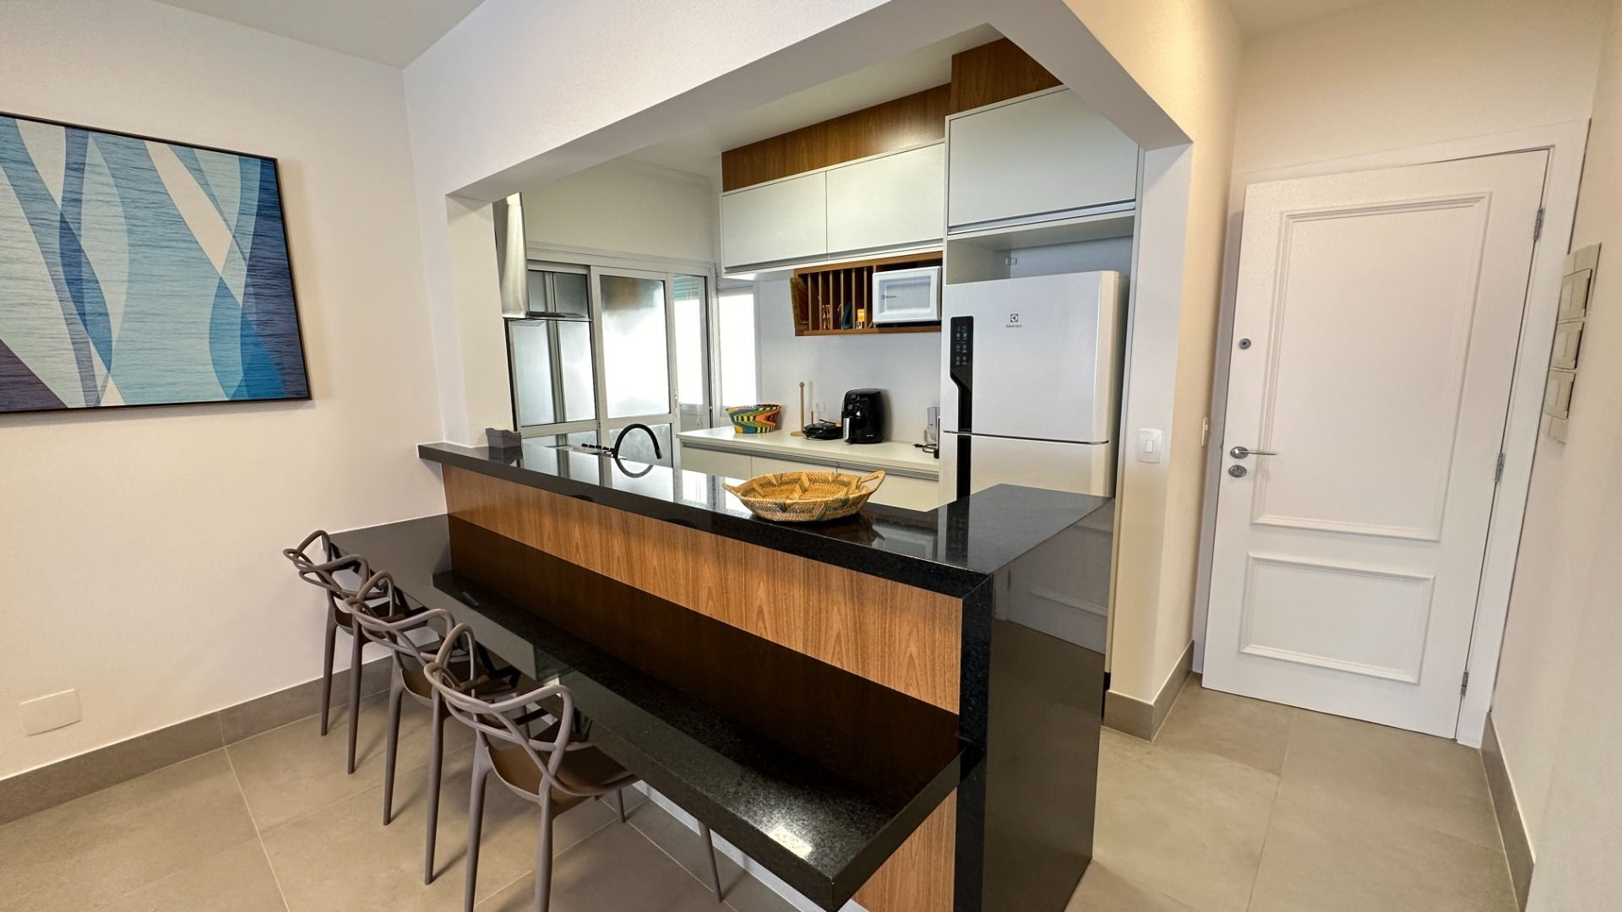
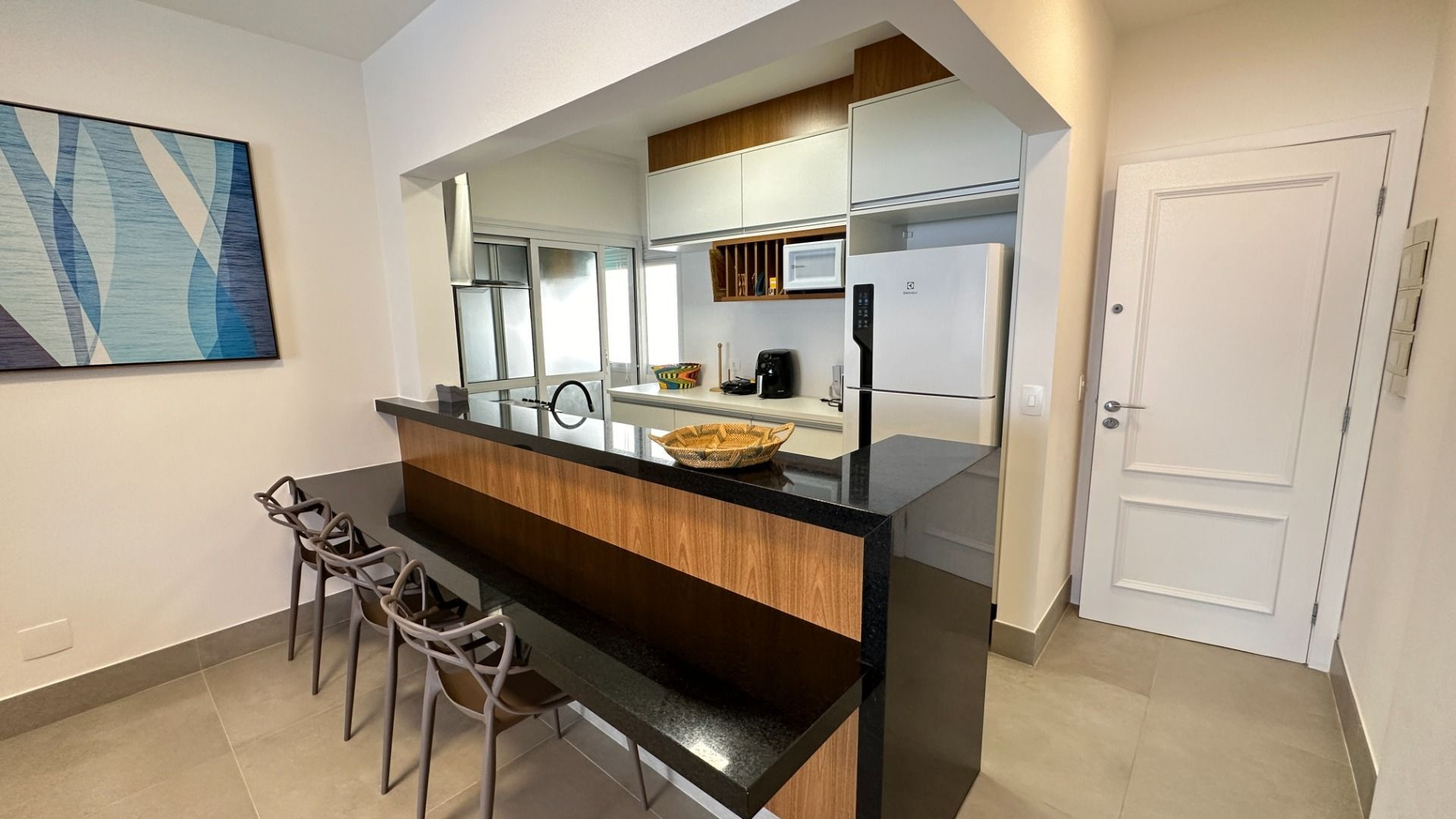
- pen (470, 599)
